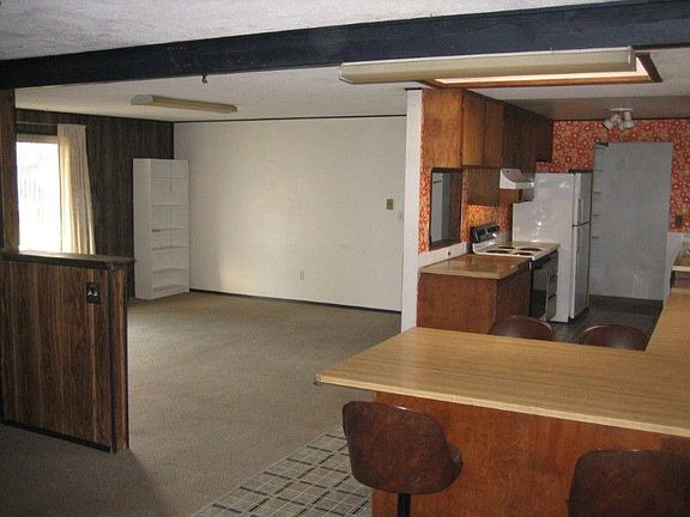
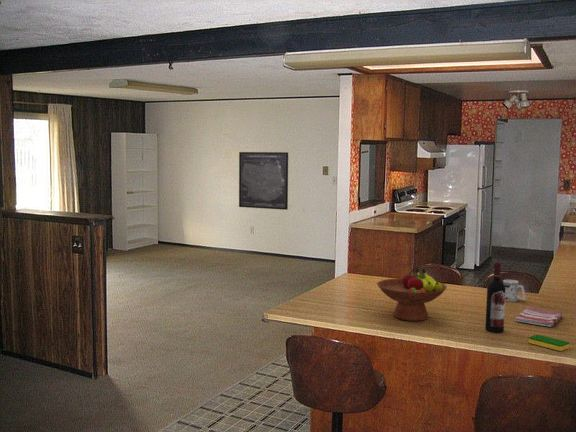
+ dish sponge (548, 342)
+ fruit bowl (411, 294)
+ mug (513, 291)
+ dish towel (538, 316)
+ wall art (263, 180)
+ wine bottle (496, 296)
